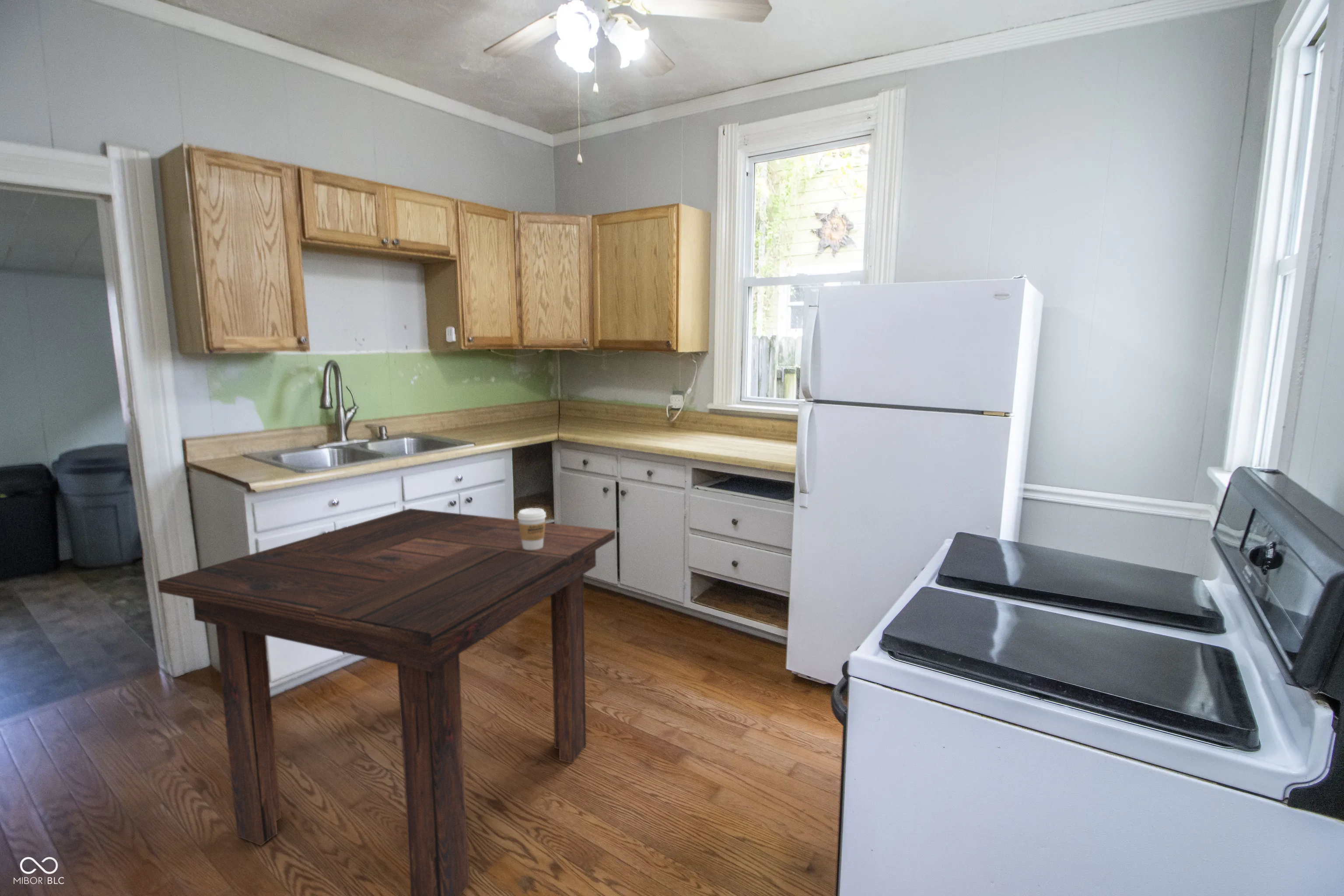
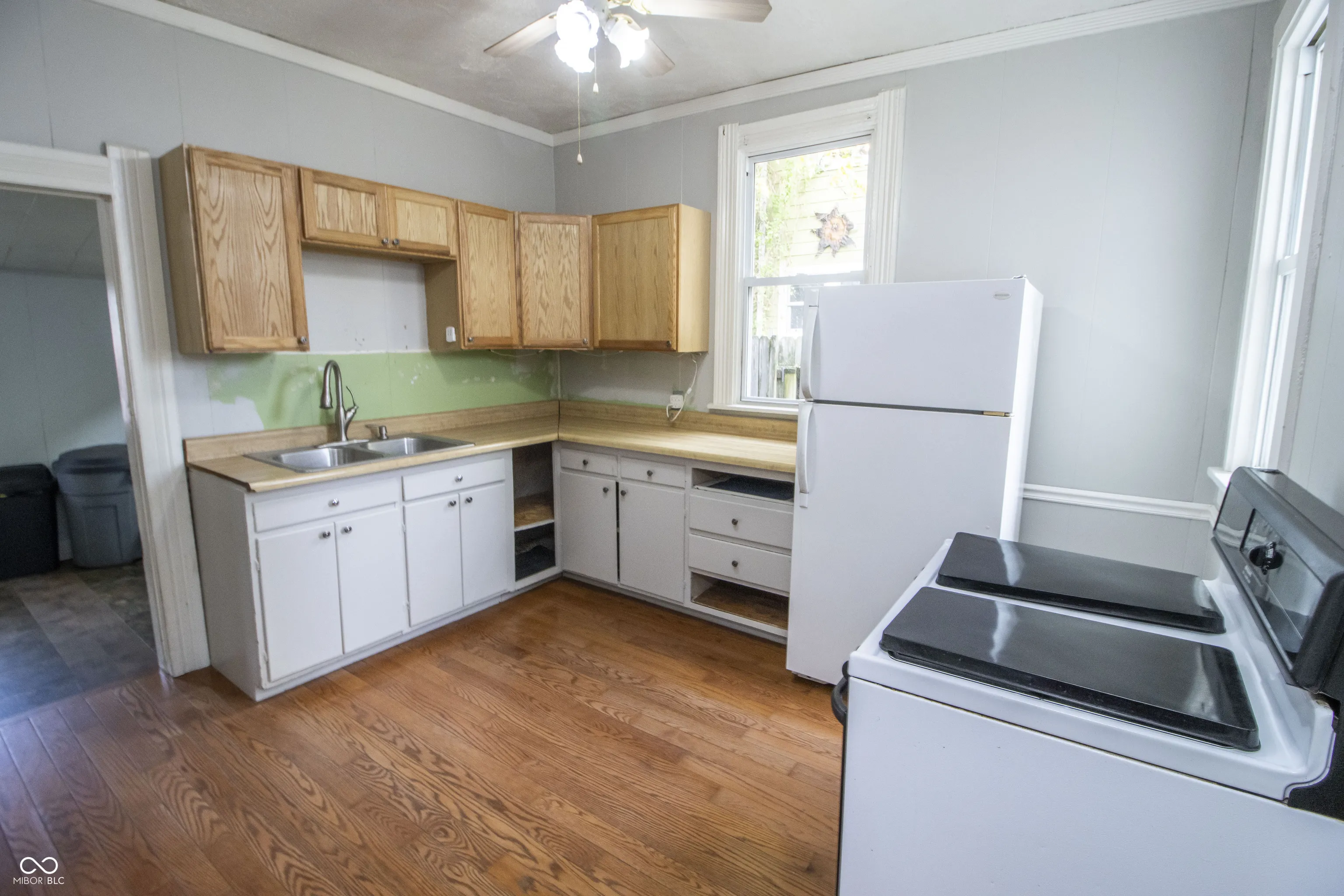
- dining table (424, 672)
- coffee cup (532, 528)
